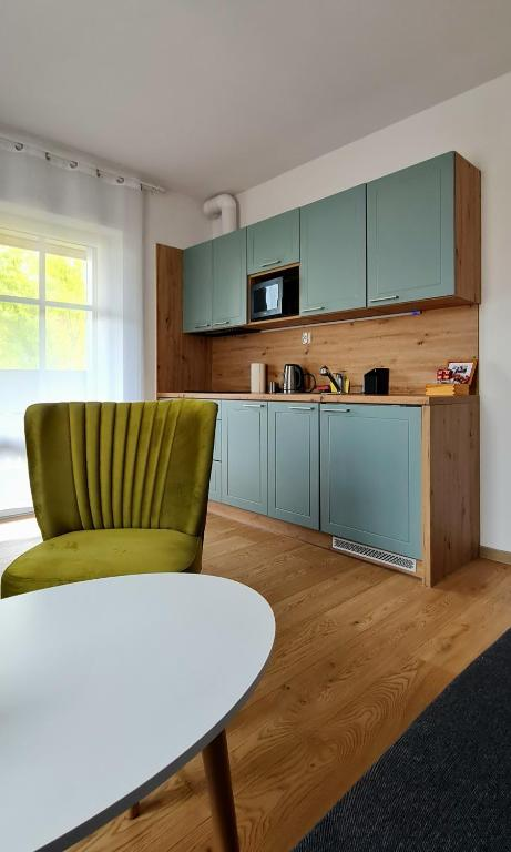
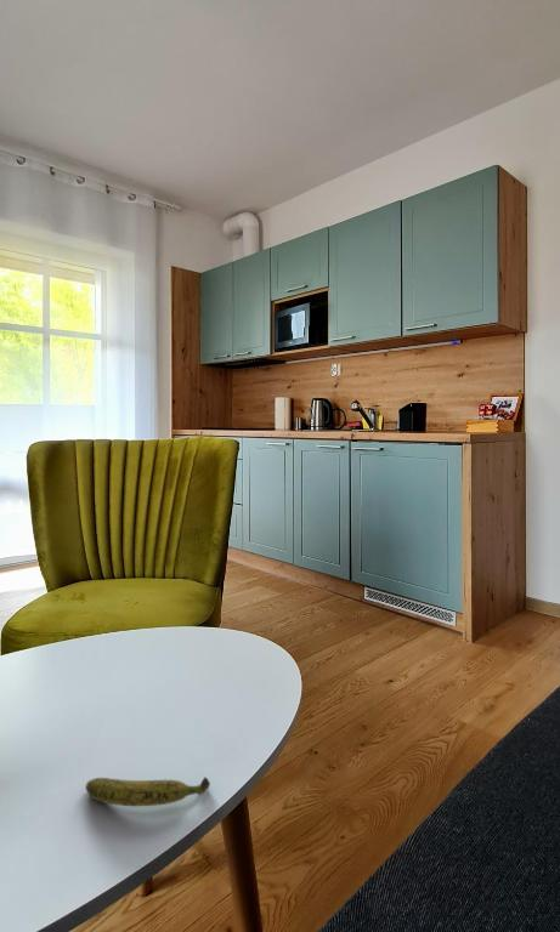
+ banana (145, 788)
